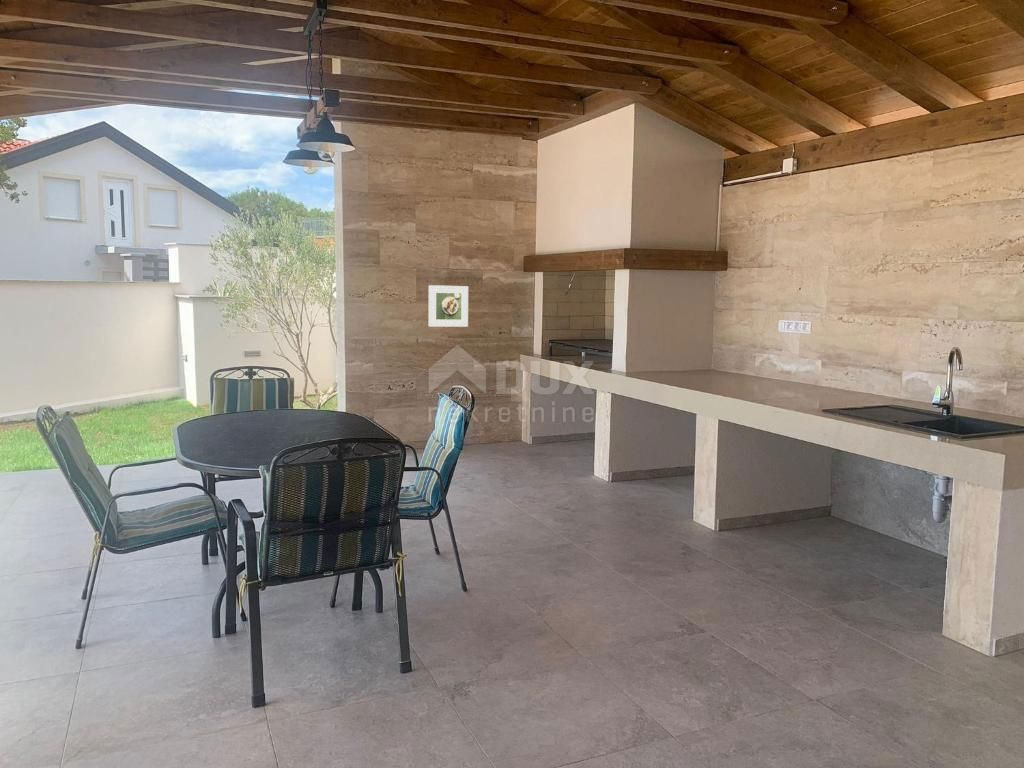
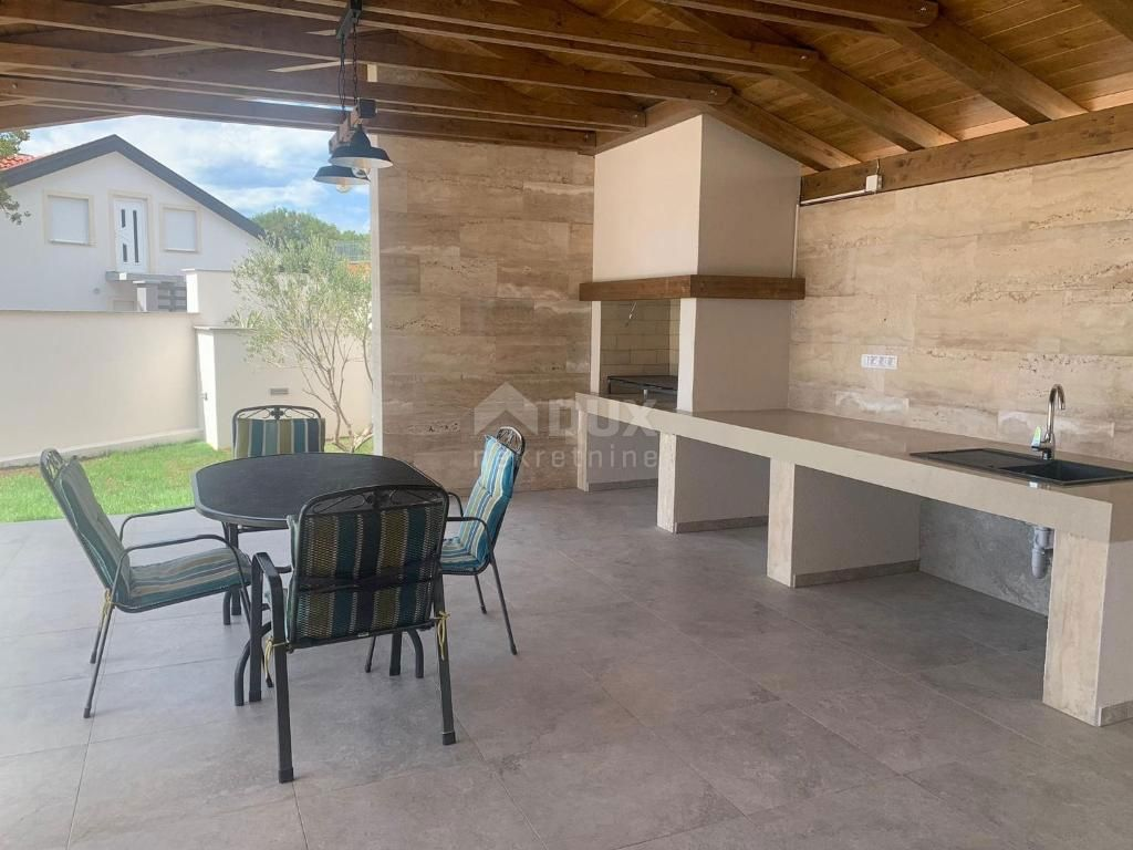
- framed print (448, 306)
